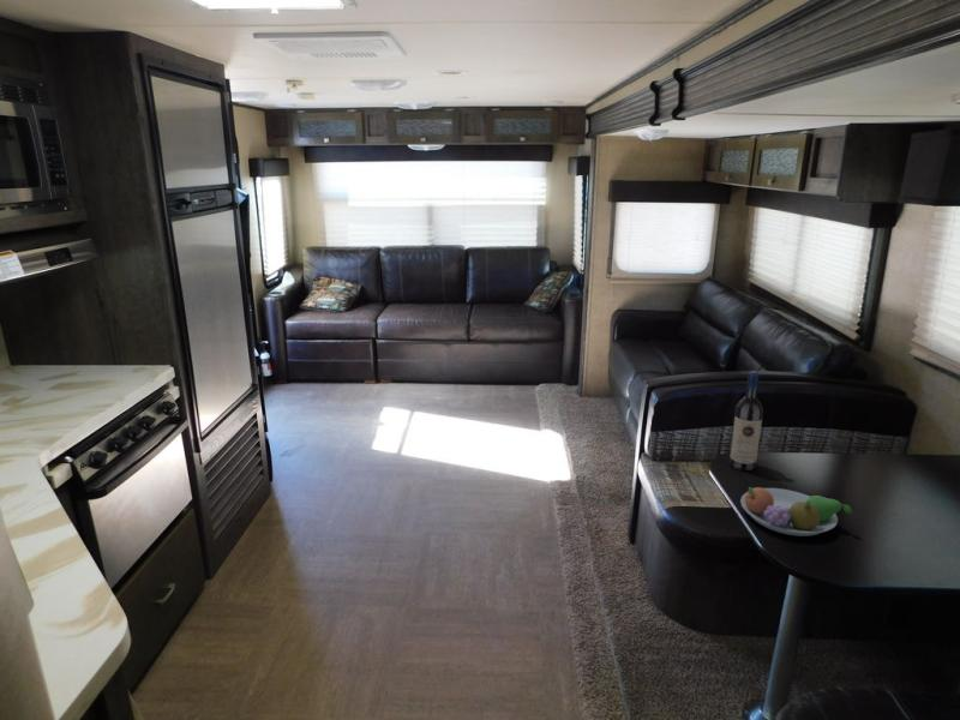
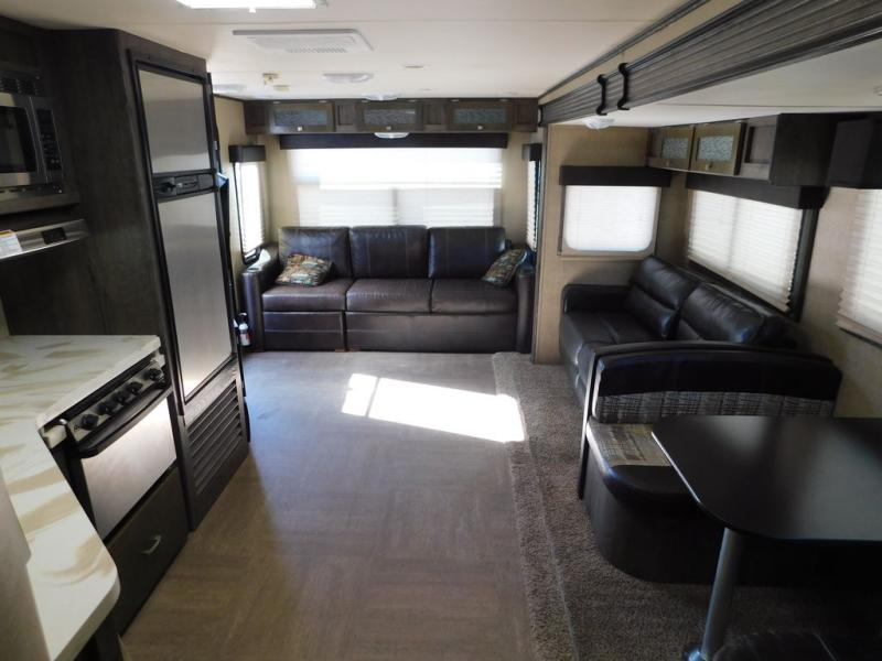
- fruit bowl (792, 503)
- wine bottle (748, 419)
